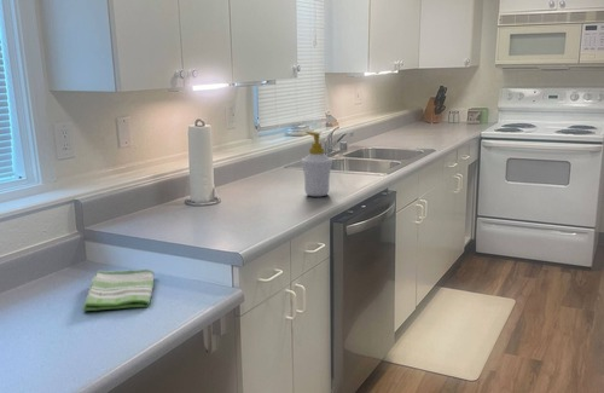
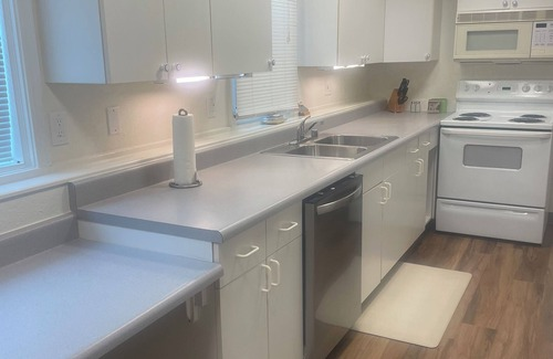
- soap bottle (316, 163)
- dish towel (121, 287)
